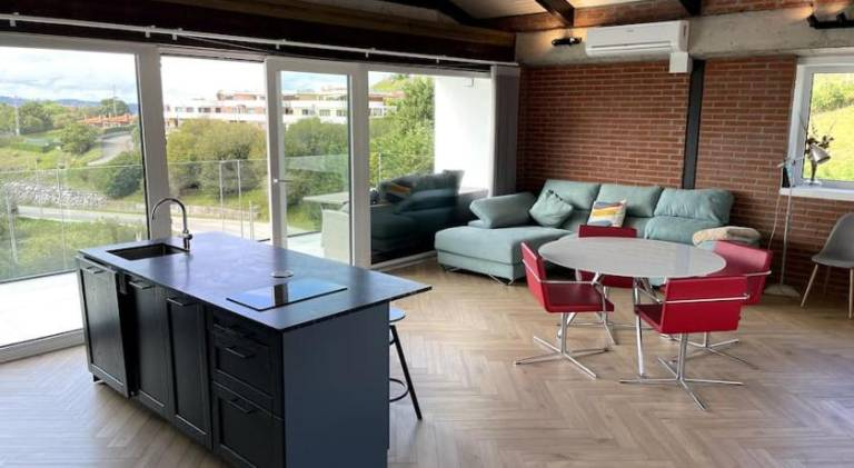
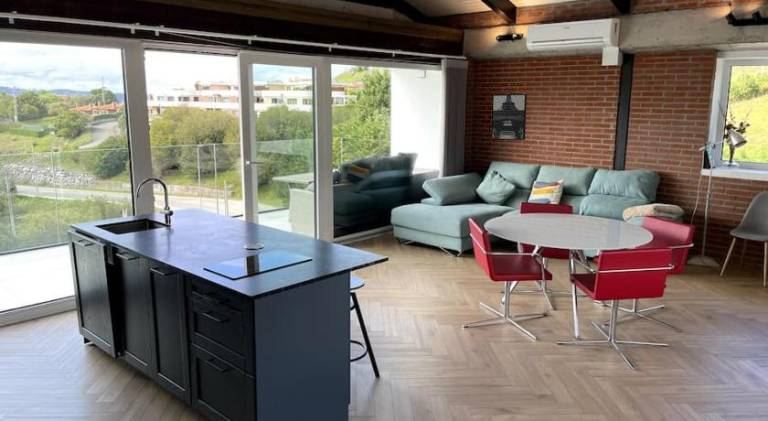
+ wall art (508, 117)
